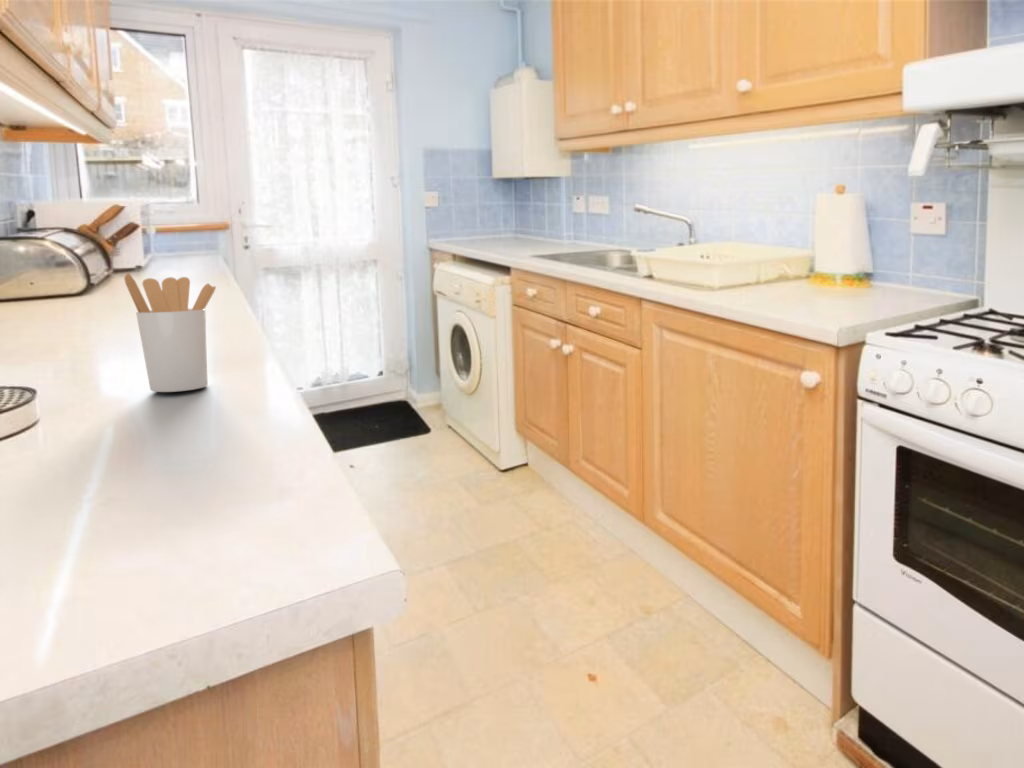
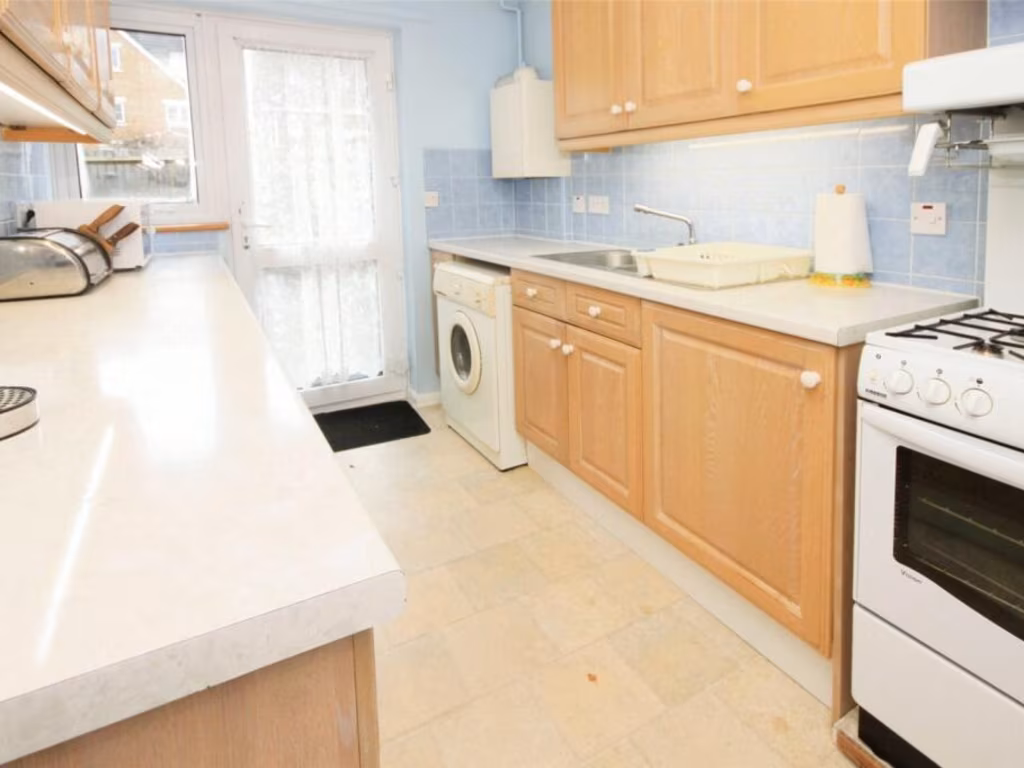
- utensil holder (172, 329)
